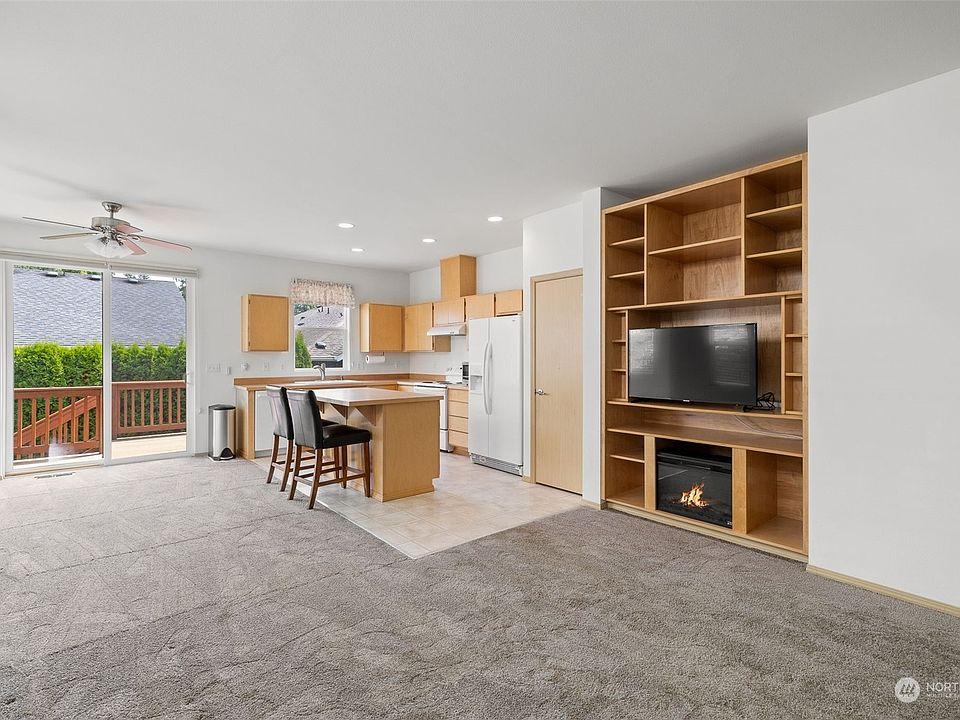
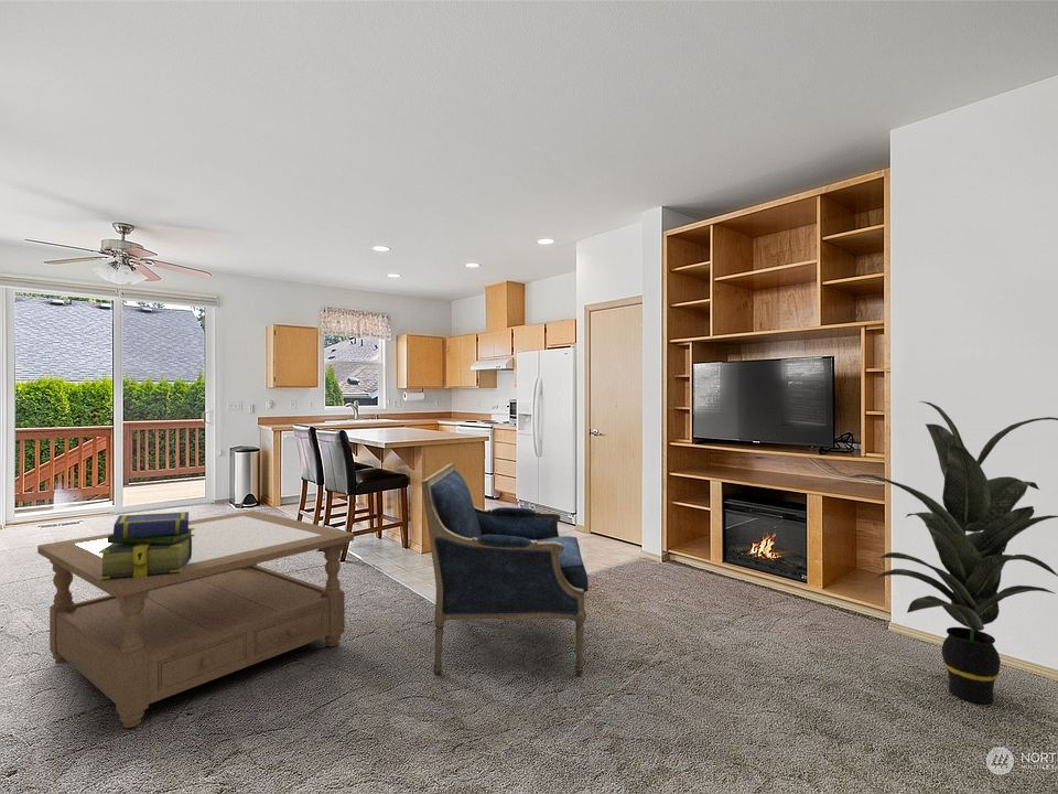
+ coffee table (202, 596)
+ armchair (510, 556)
+ stack of books (151, 541)
+ indoor plant (959, 544)
